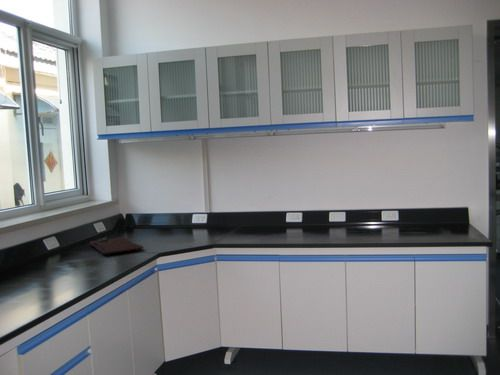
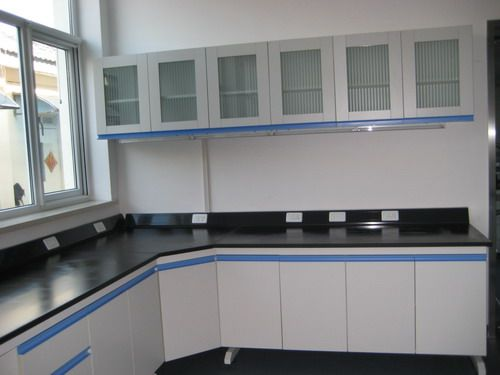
- cutting board (115, 245)
